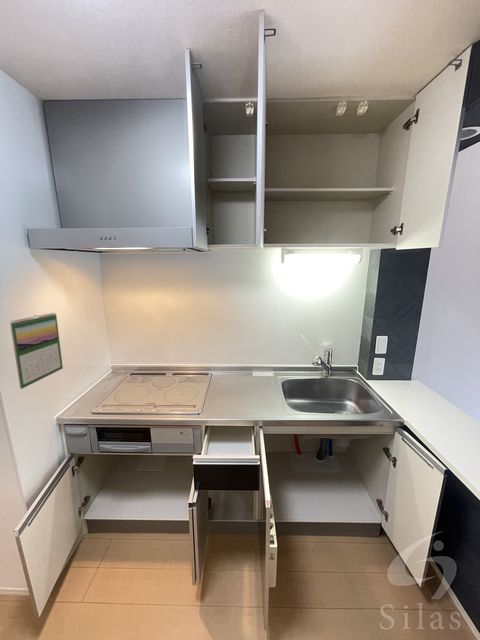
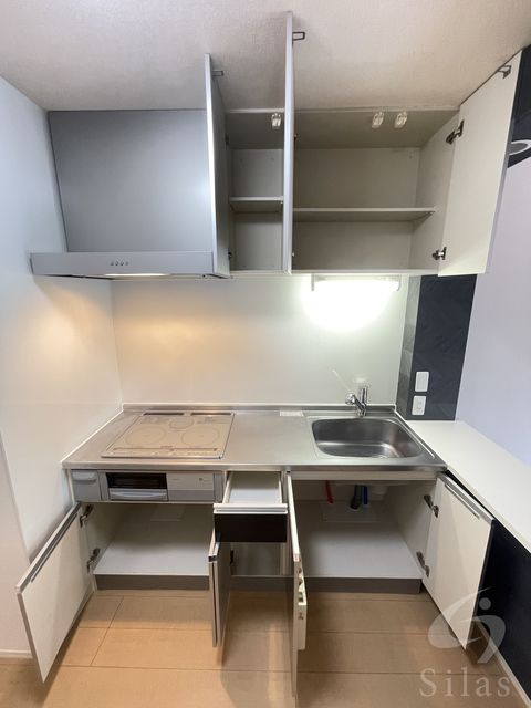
- calendar (39, 347)
